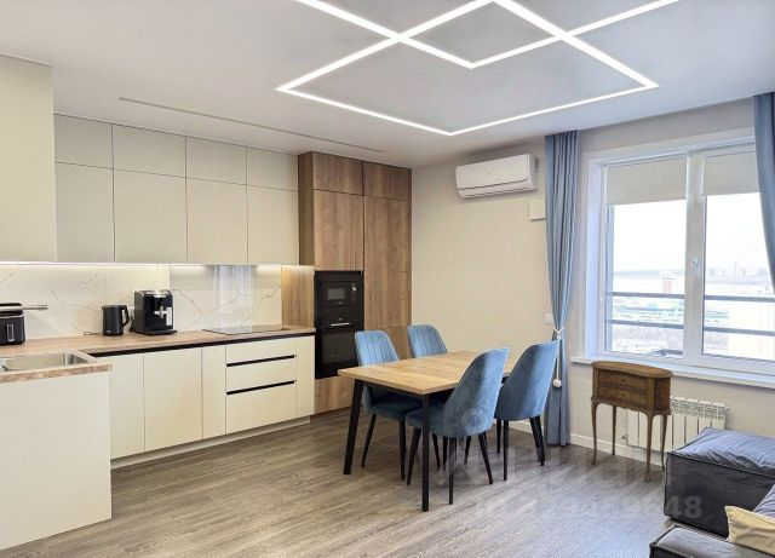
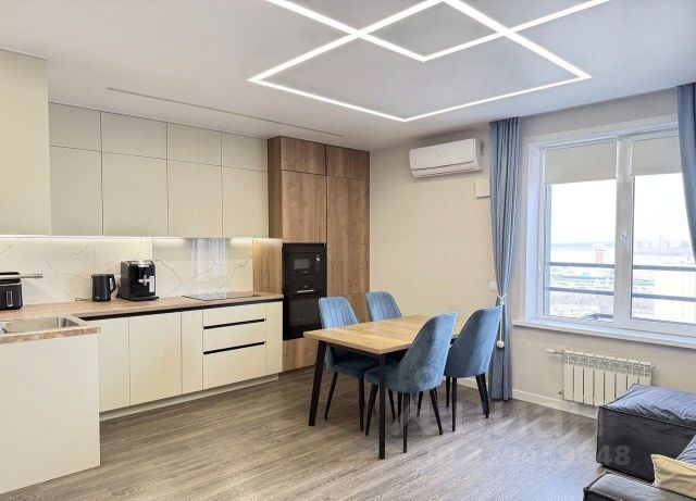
- side table (633, 410)
